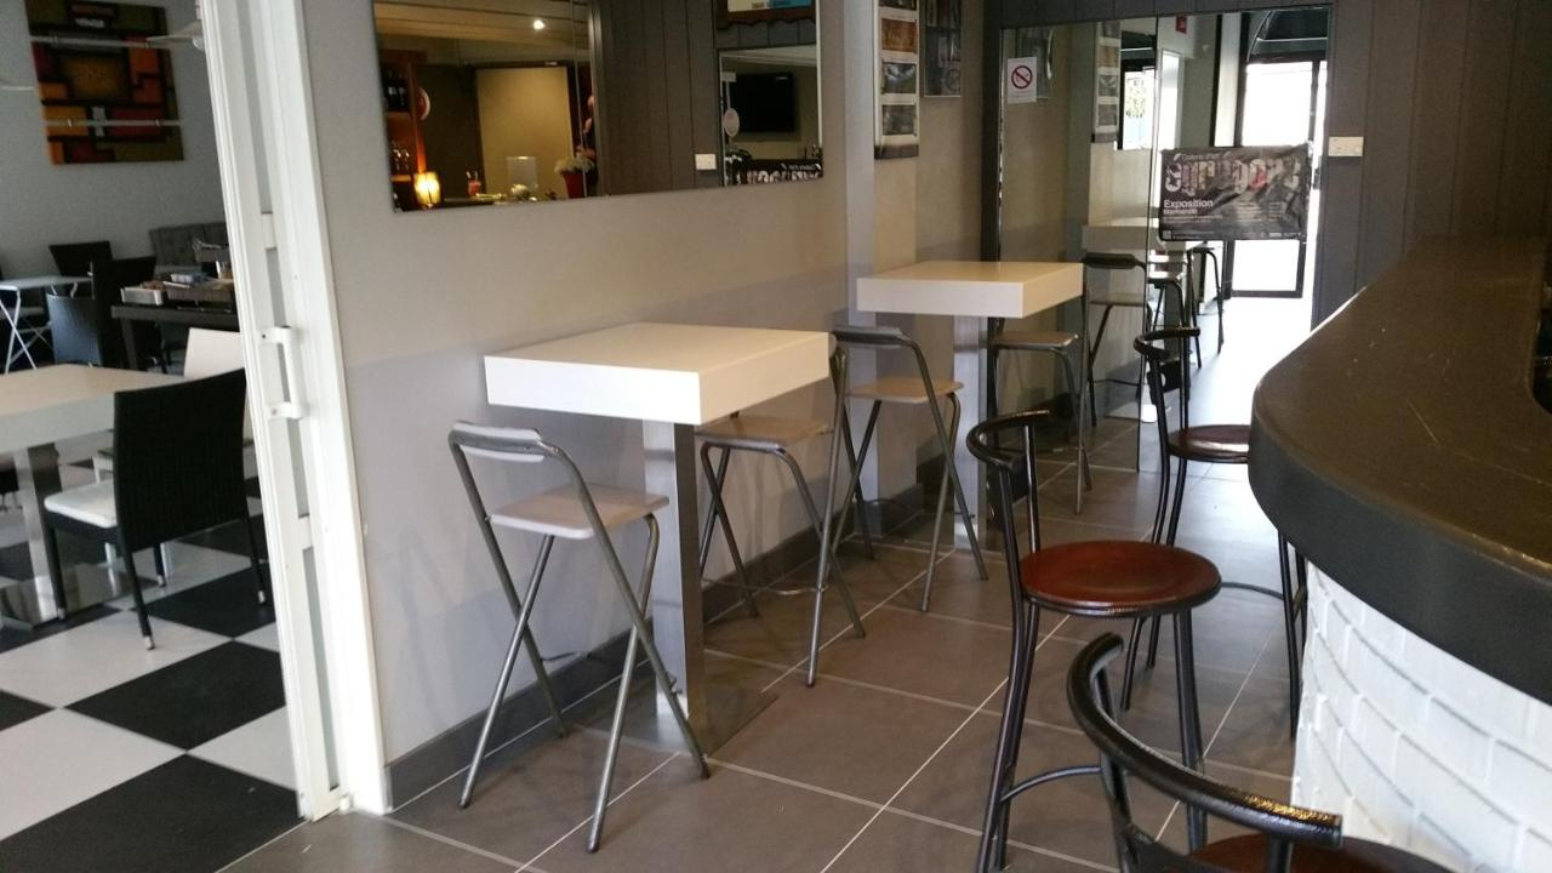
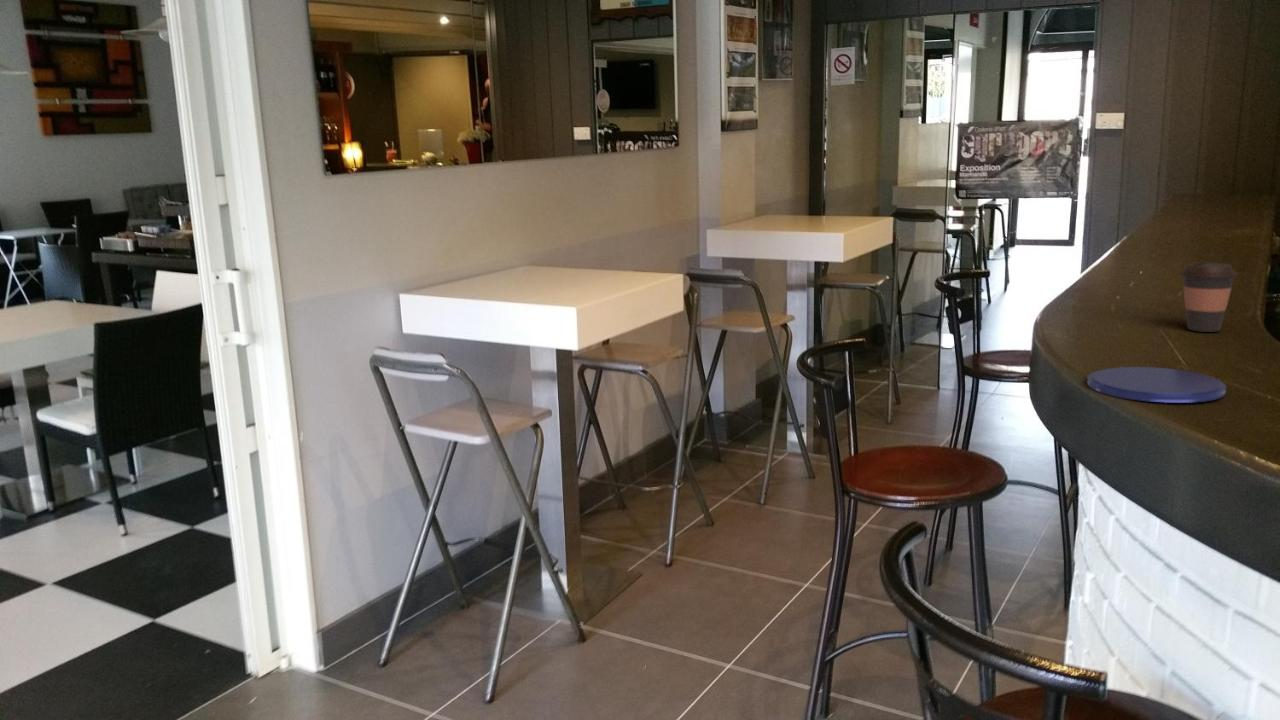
+ coffee cup (1206, 297)
+ saucer (1154, 383)
